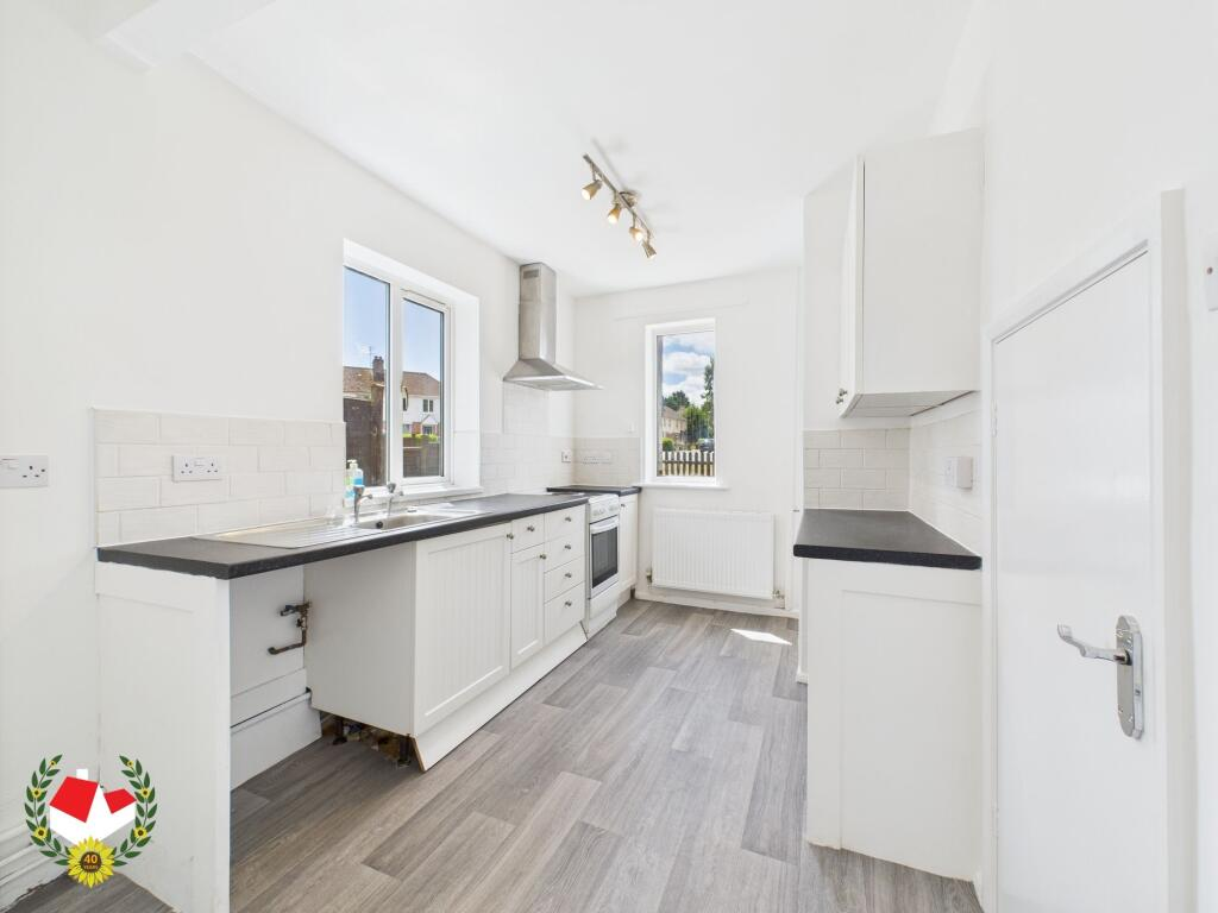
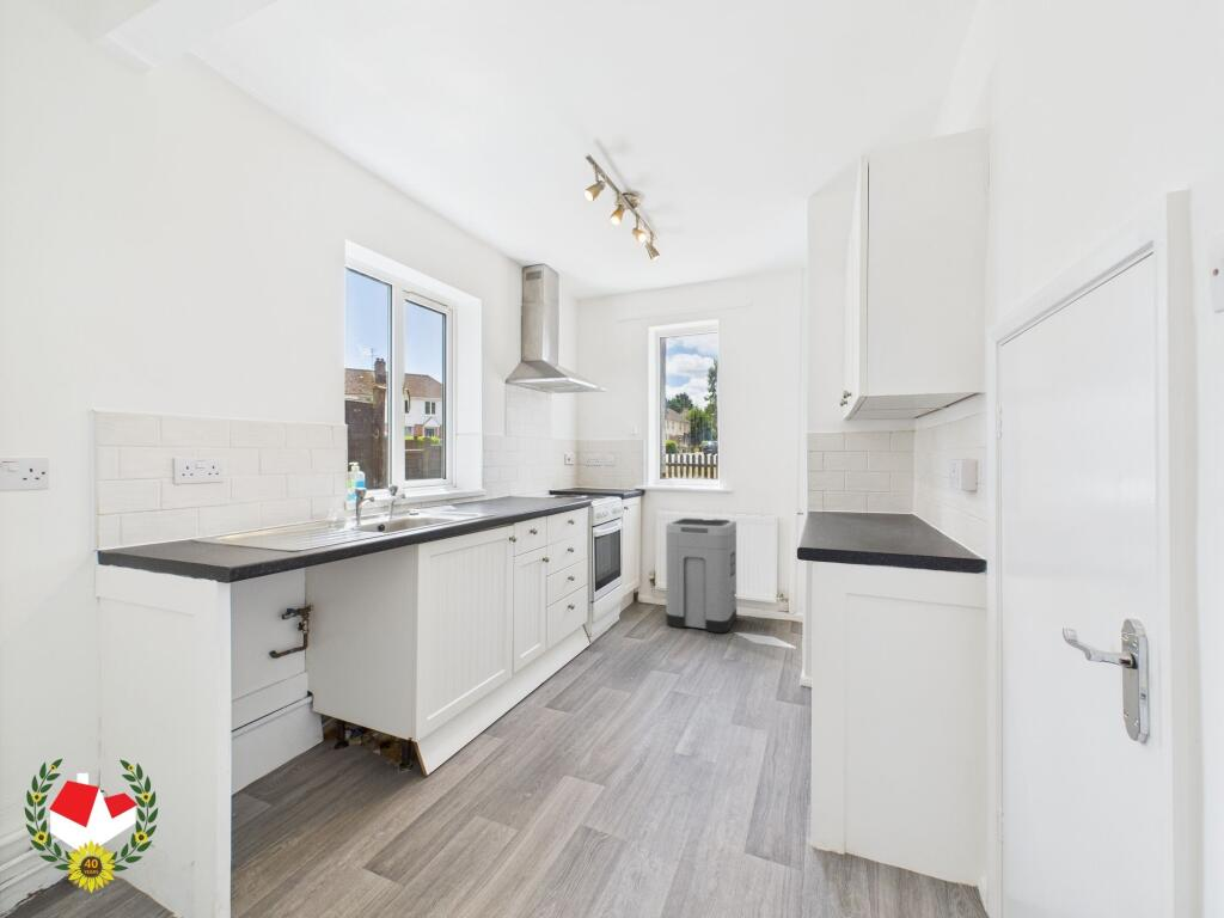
+ trash can (702, 570)
